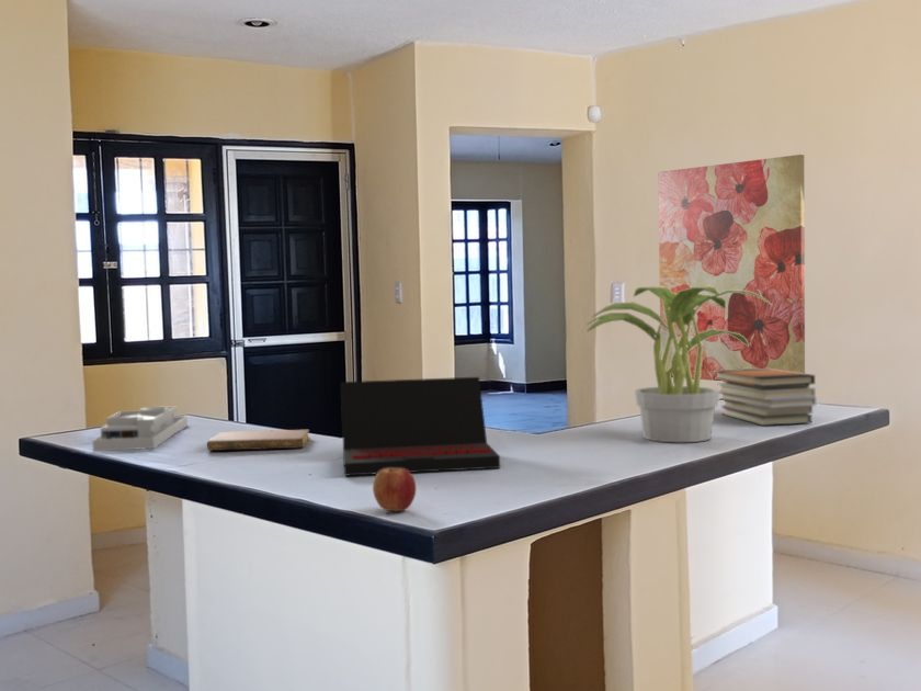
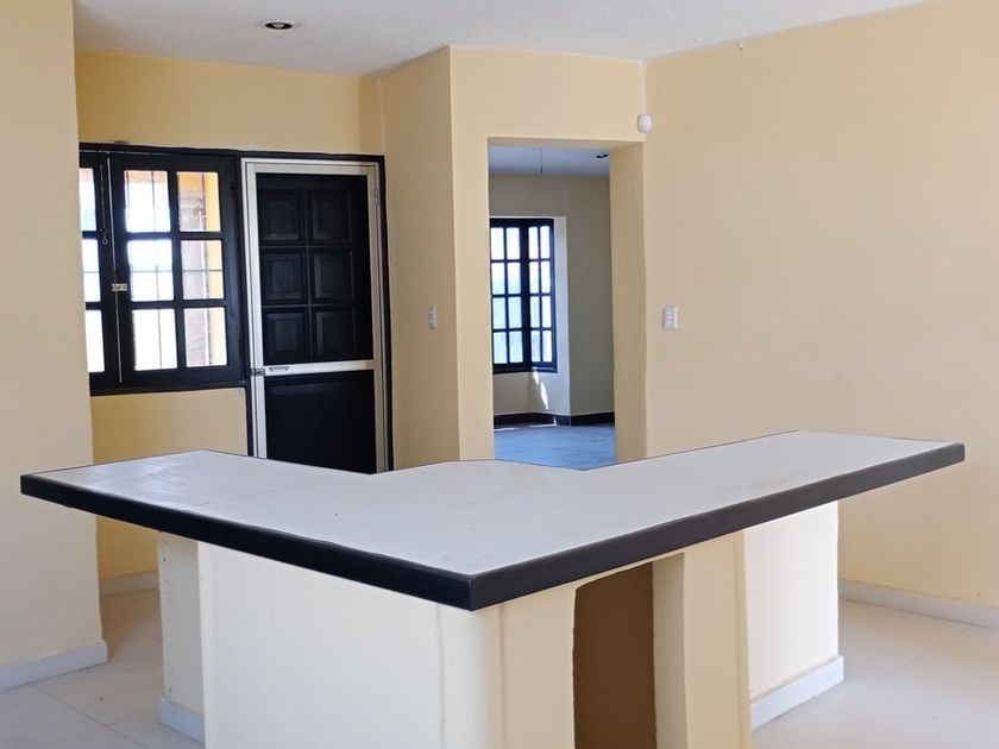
- wall art (727, 273)
- laptop (416, 422)
- book stack (764, 395)
- apple (394, 489)
- potted plant (673, 362)
- desk organizer (143, 423)
- notebook (260, 439)
